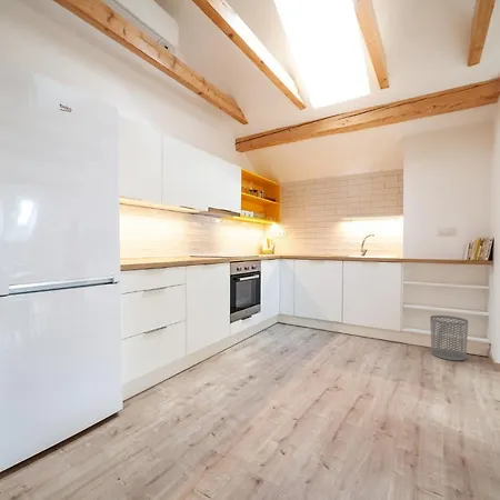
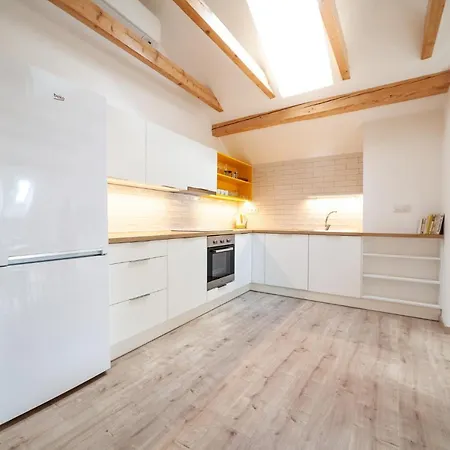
- waste bin (448, 337)
